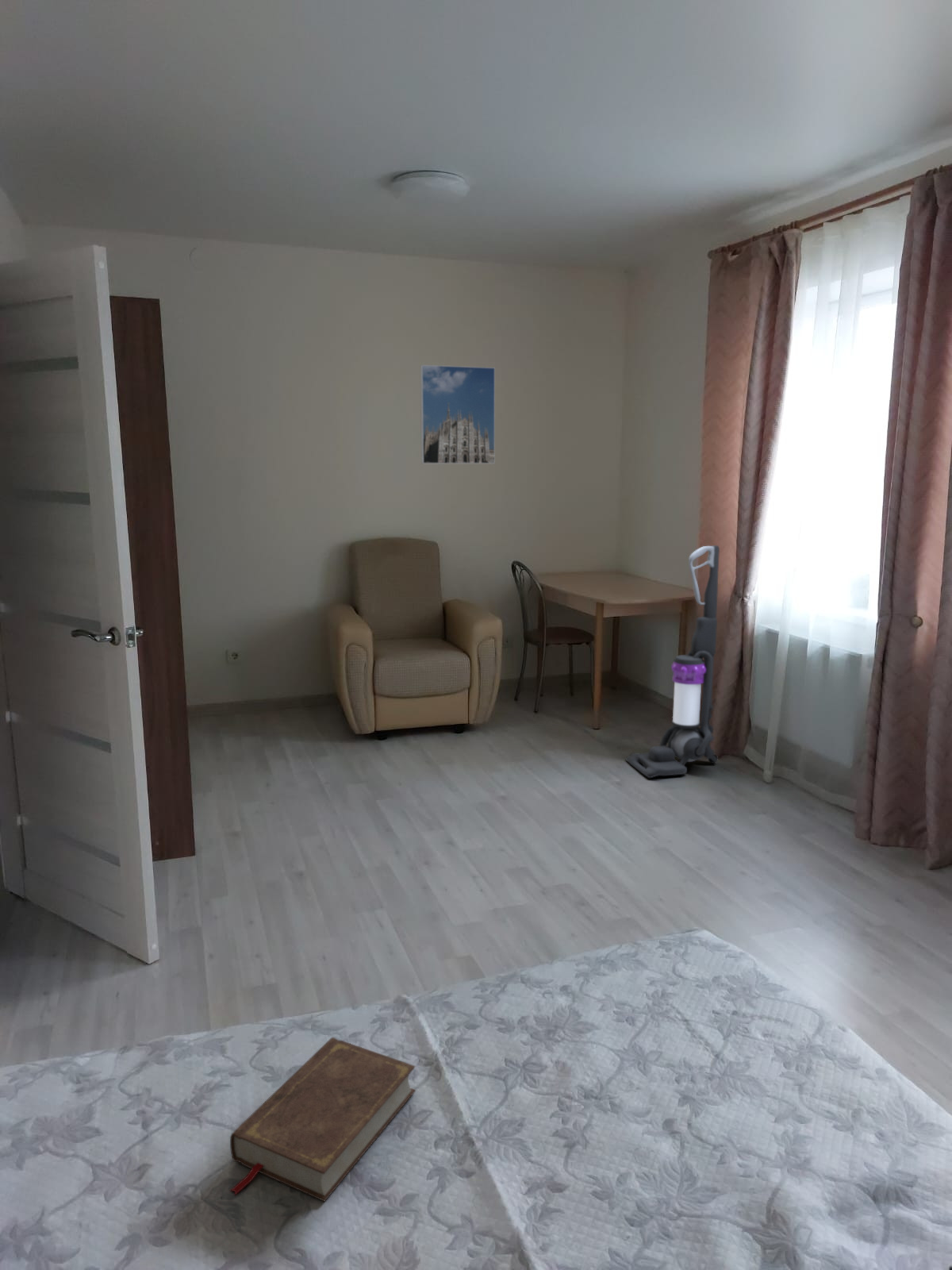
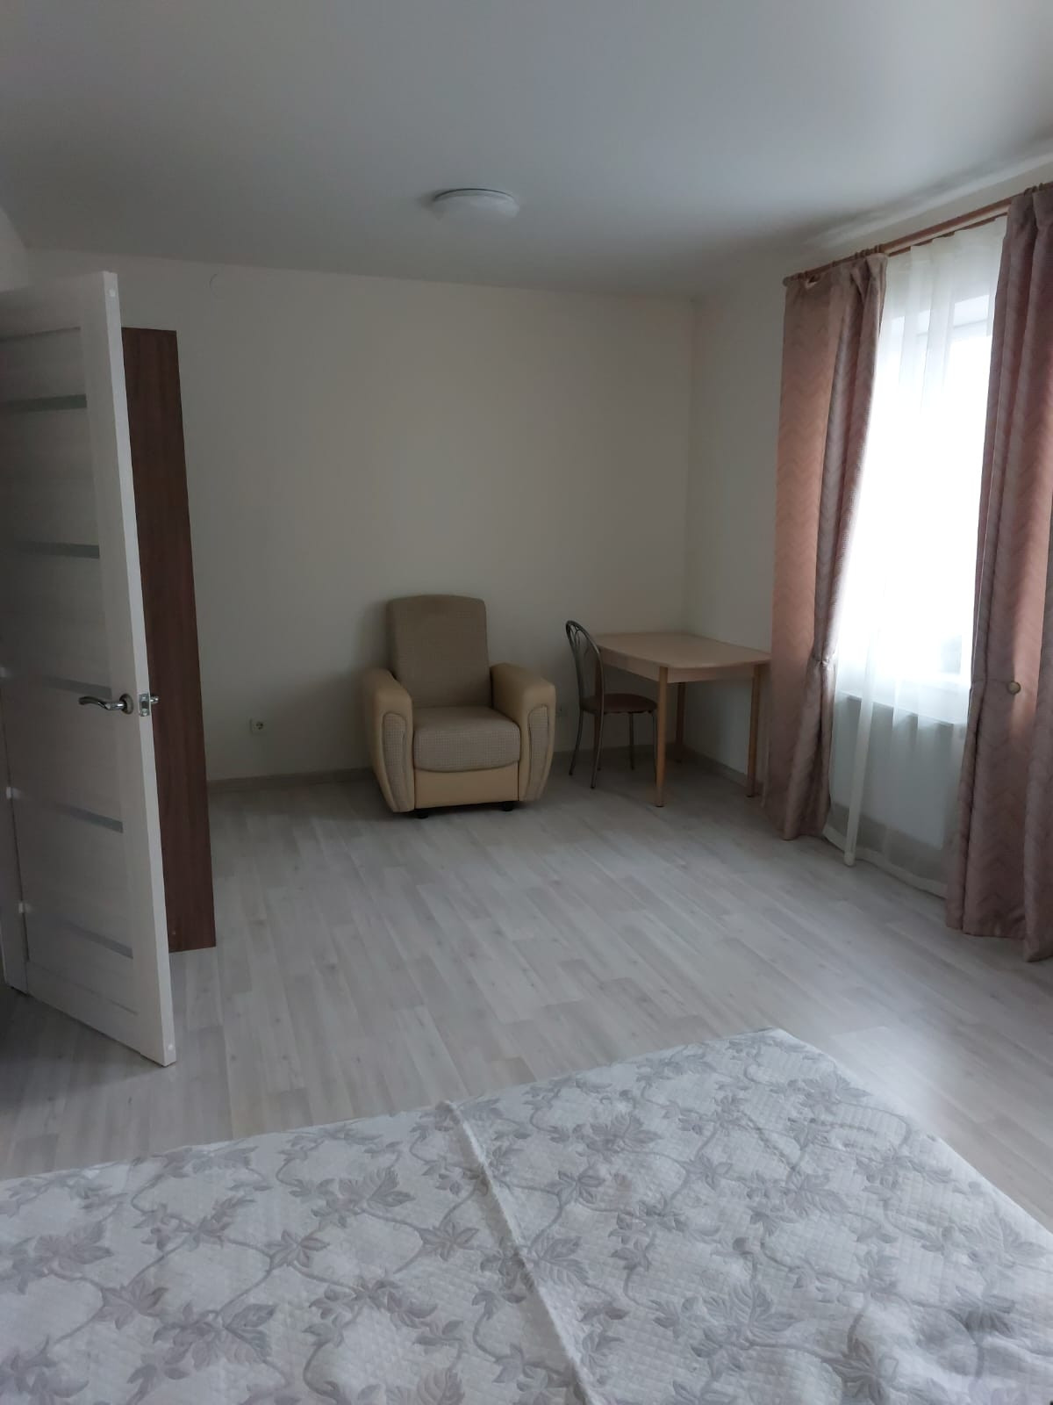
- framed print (458, 415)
- book (328, 1110)
- vacuum cleaner (681, 659)
